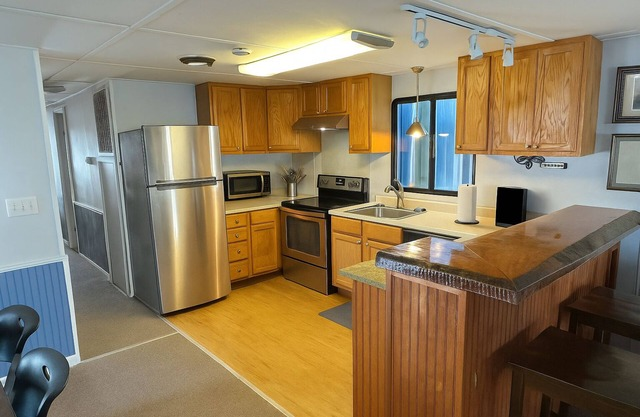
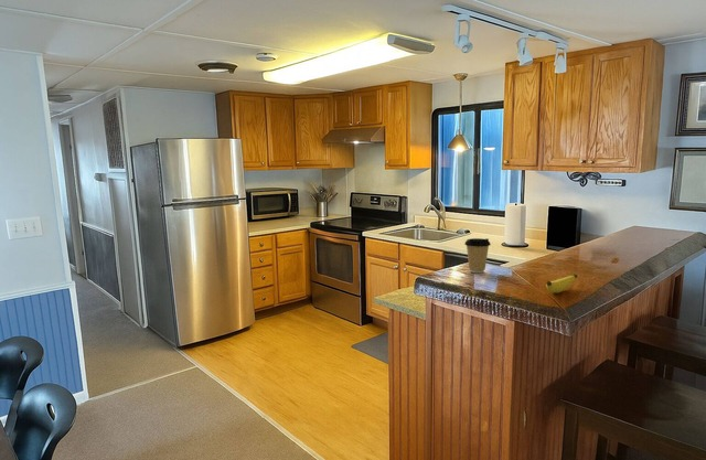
+ banana (557, 282)
+ coffee cup (477, 255)
